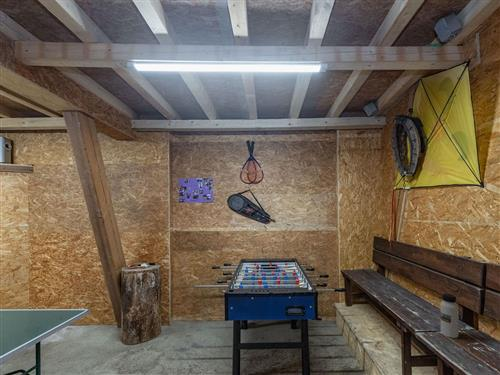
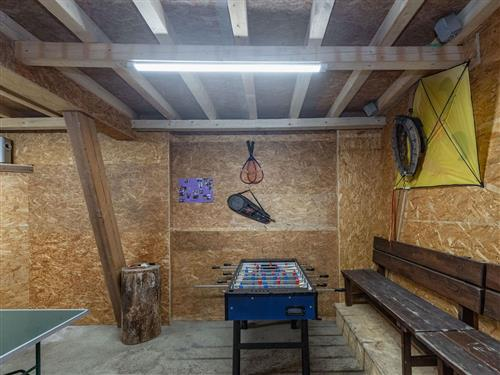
- water bottle (449, 314)
